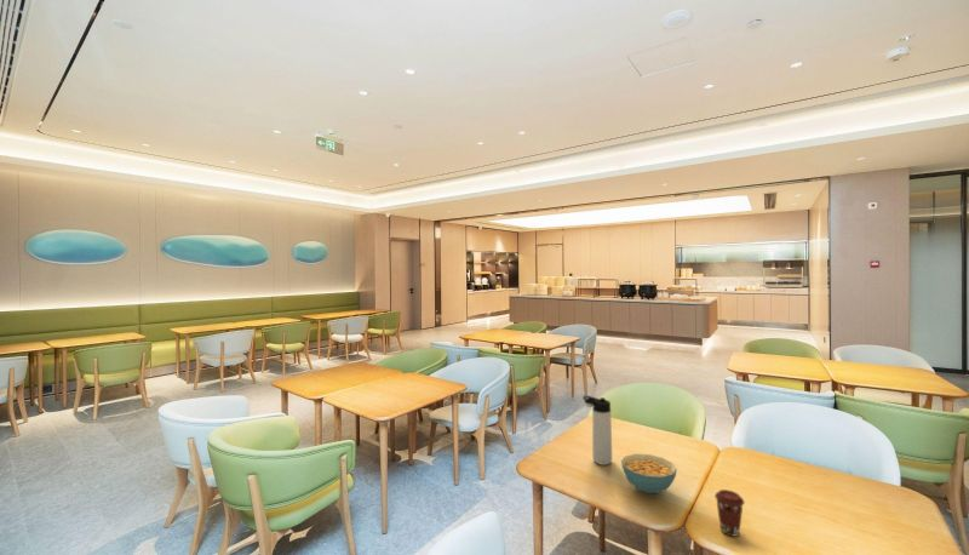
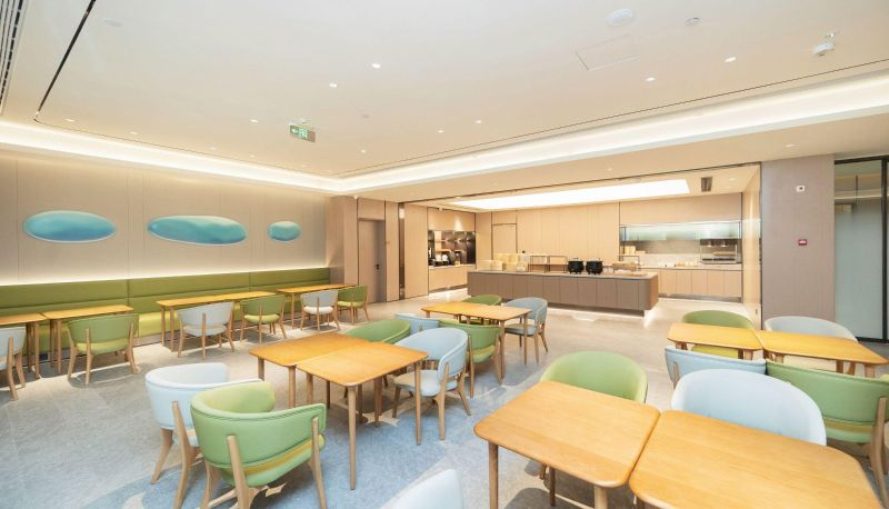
- cereal bowl (648, 476)
- coffee cup (729, 513)
- thermos bottle (597, 429)
